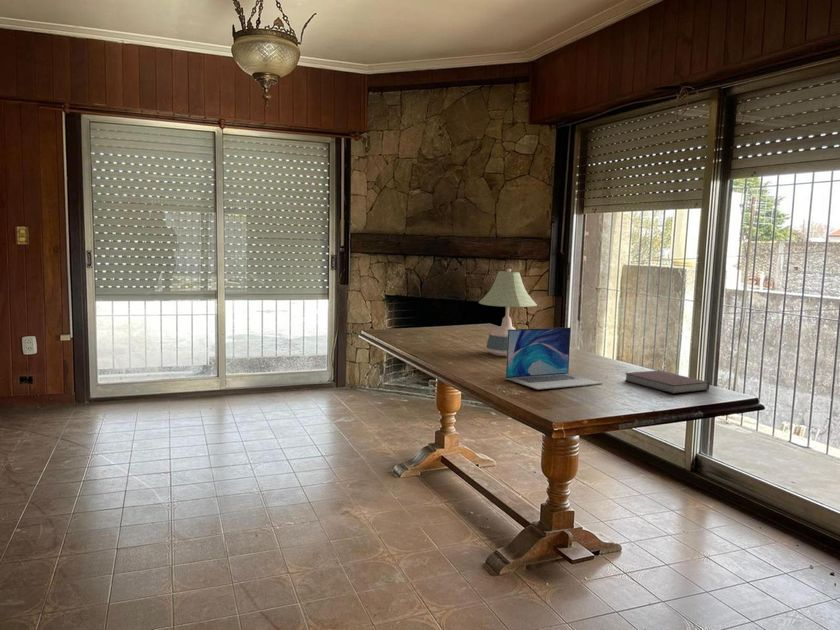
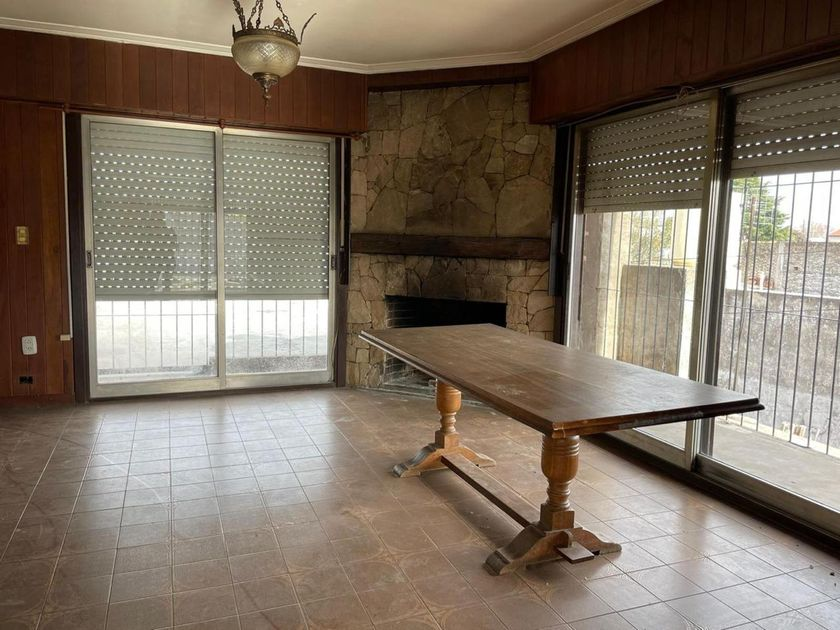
- laptop (554, 356)
- desk lamp (507, 311)
- notebook (665, 381)
